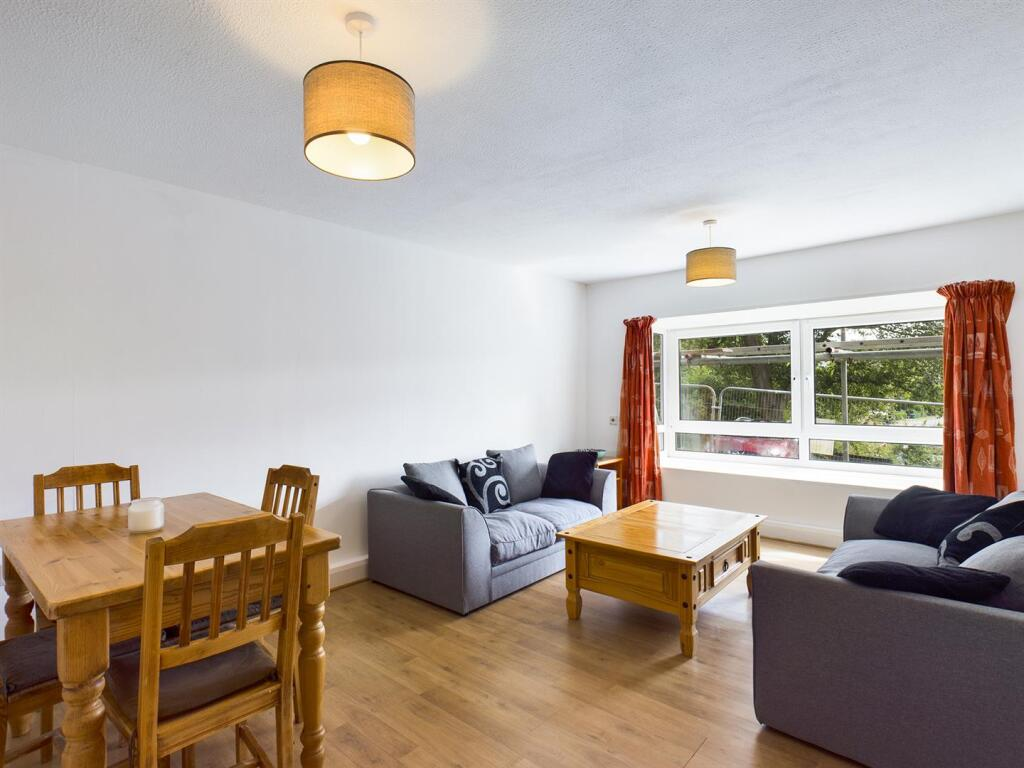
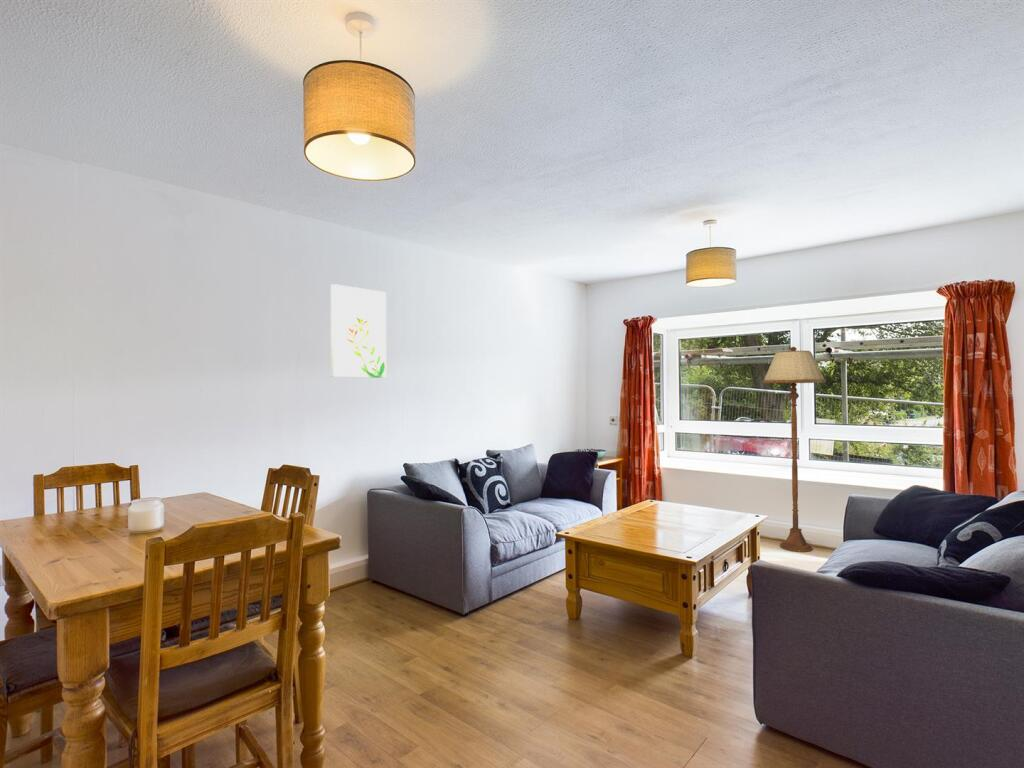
+ wall art (359, 332)
+ floor lamp (794, 446)
